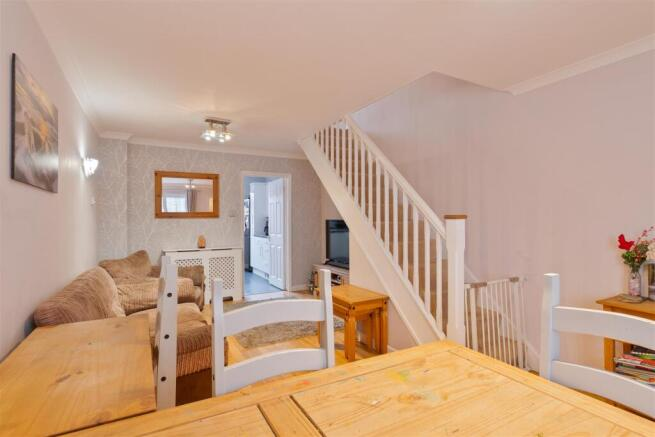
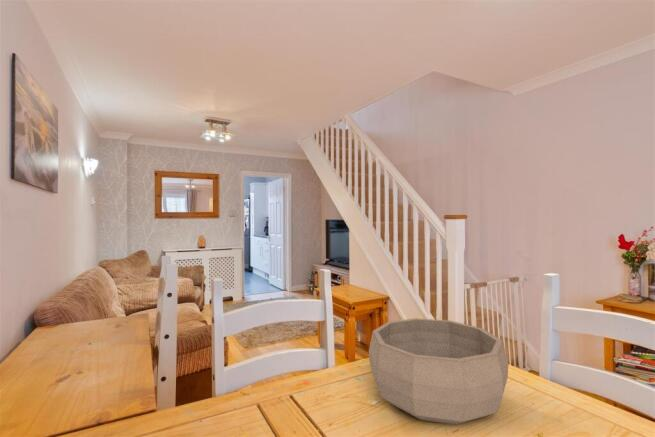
+ decorative bowl (435, 366)
